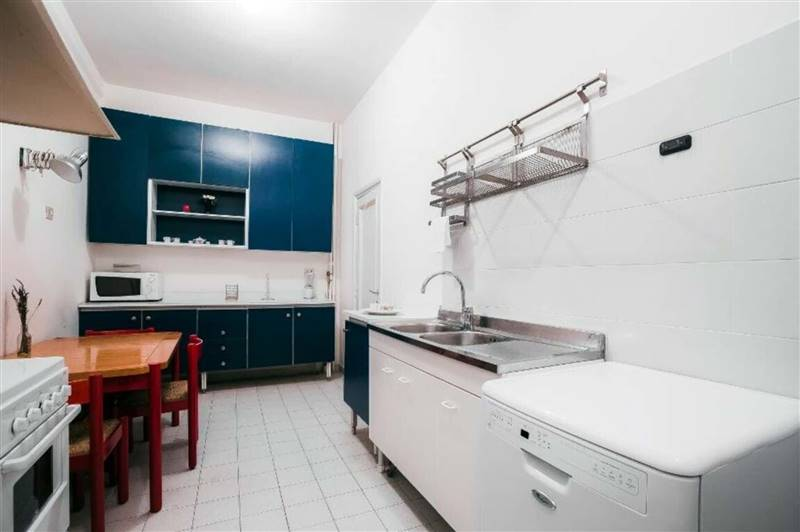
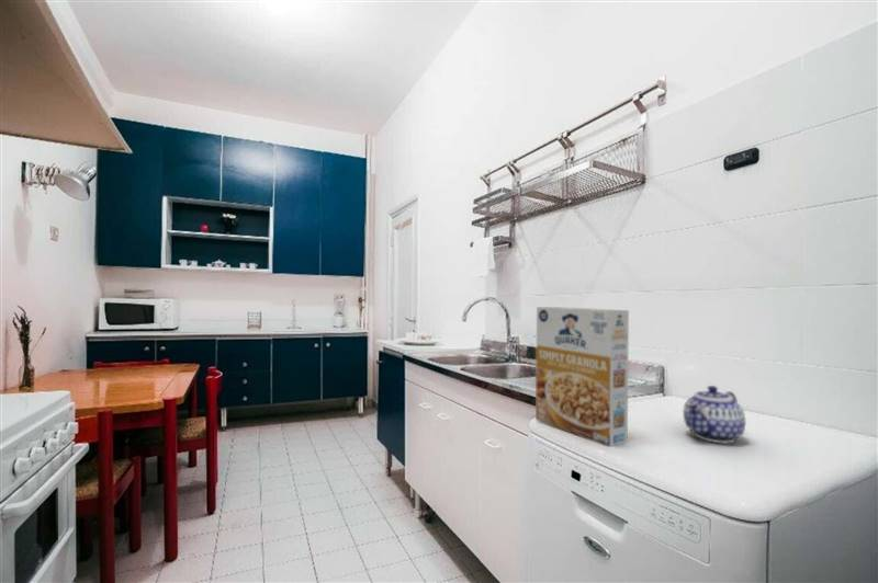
+ teapot (712, 411)
+ cereal box (578, 368)
